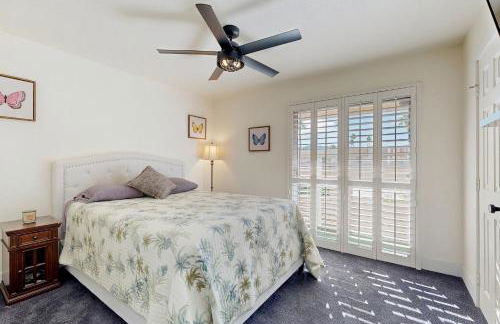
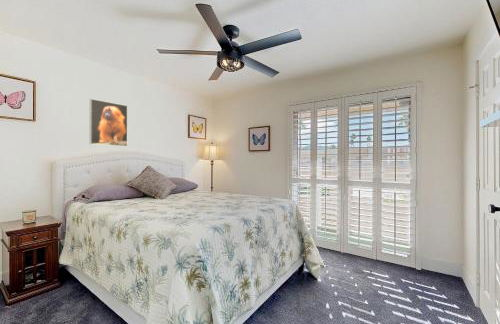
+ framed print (109, 123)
